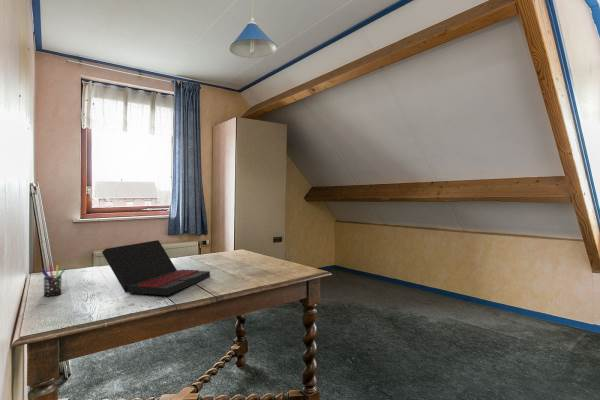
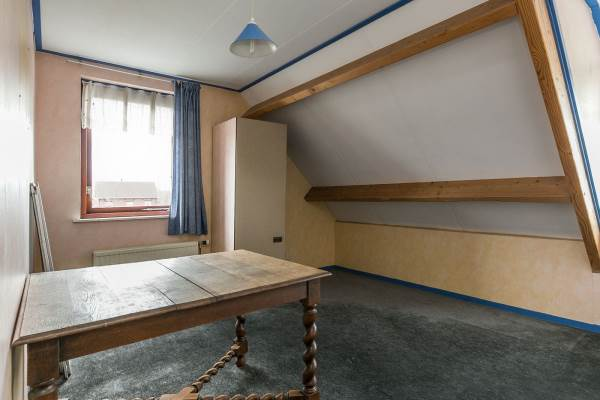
- pen holder (54, 279)
- laptop (160, 263)
